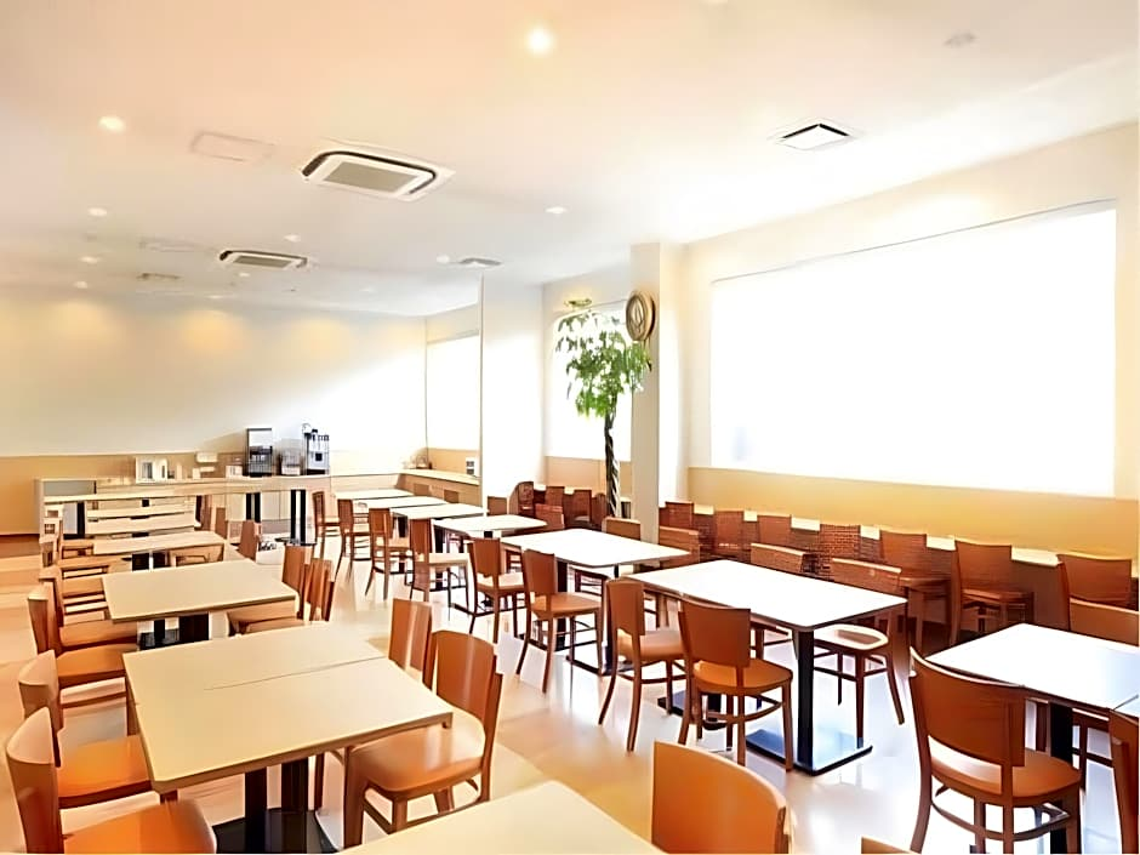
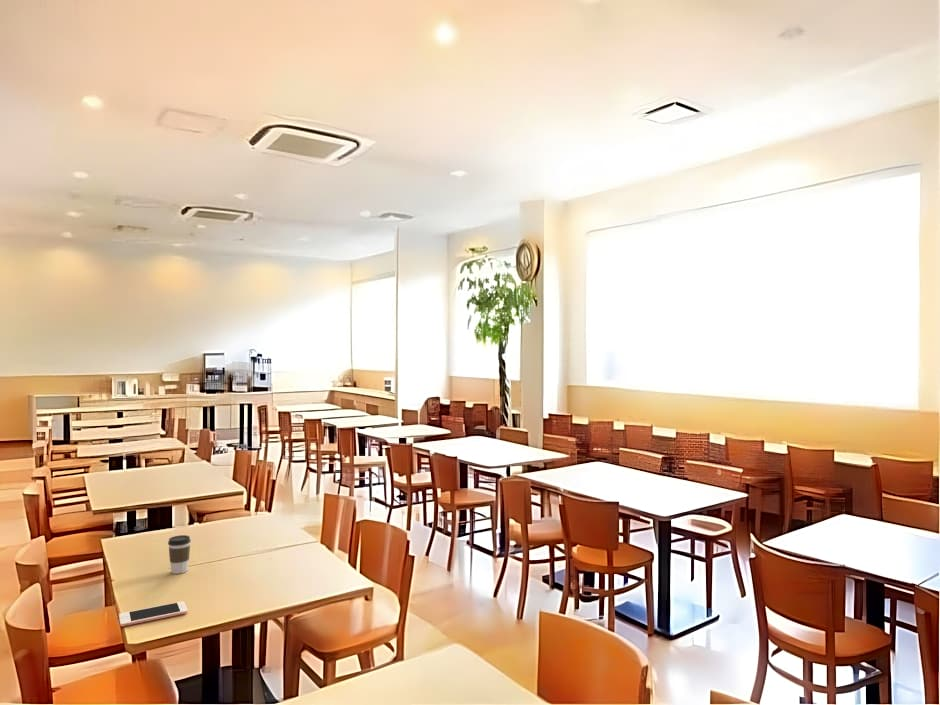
+ cell phone (153, 613)
+ coffee cup (179, 554)
